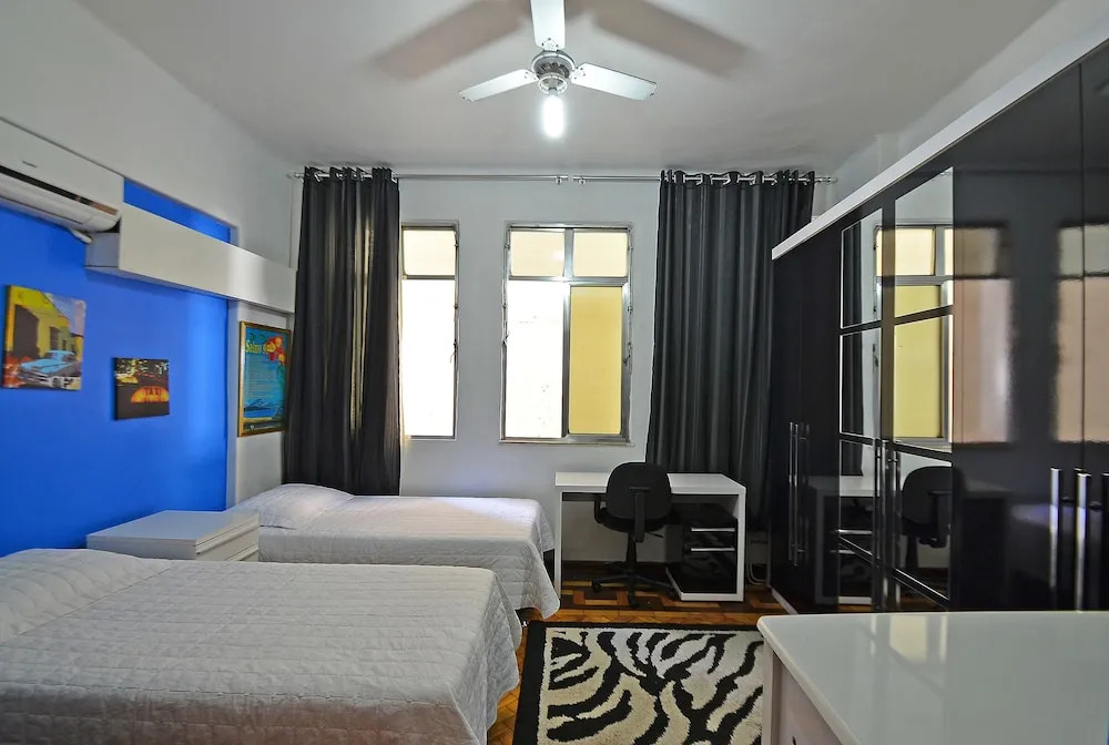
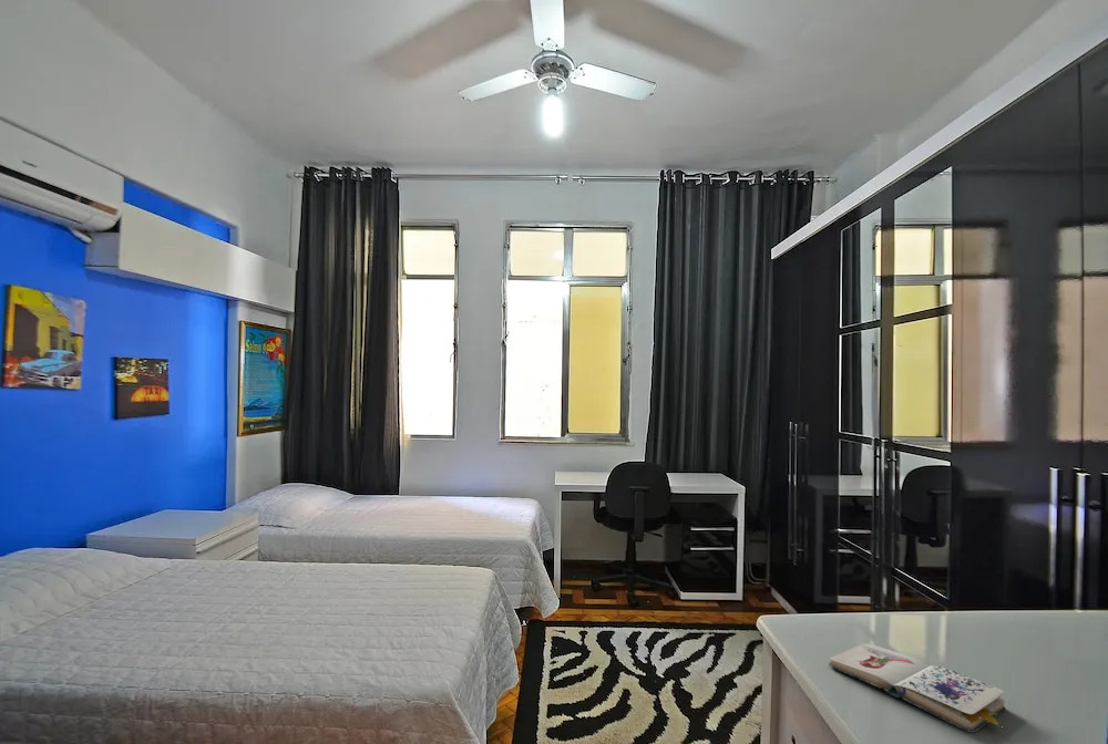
+ paperback book (923, 681)
